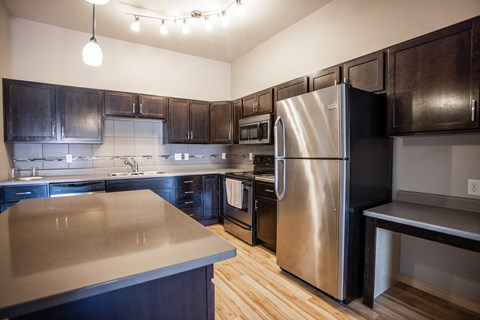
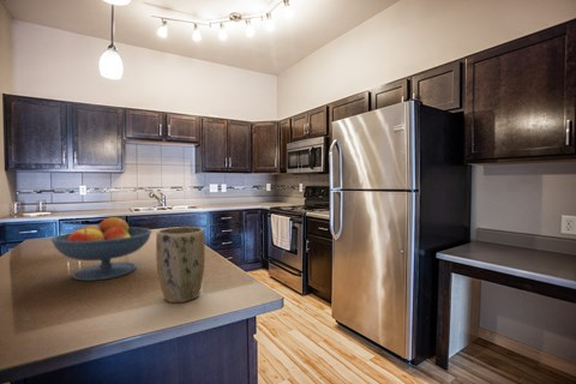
+ plant pot (181, 263)
+ fruit bowl (106, 245)
